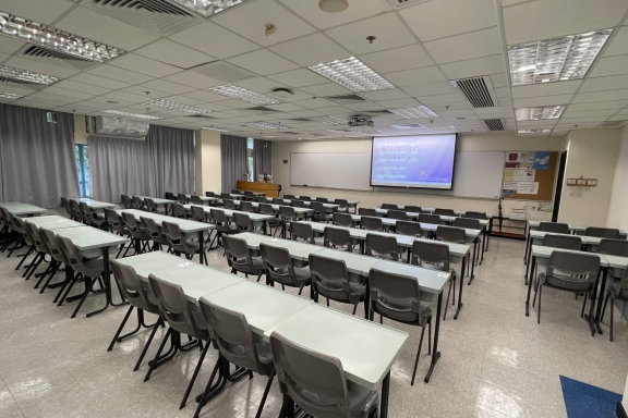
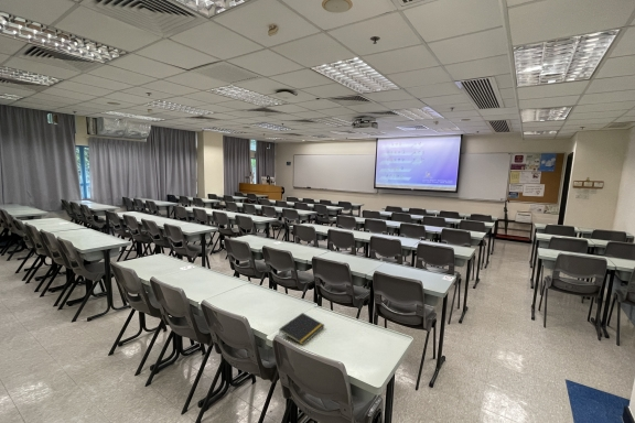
+ notepad (302, 327)
